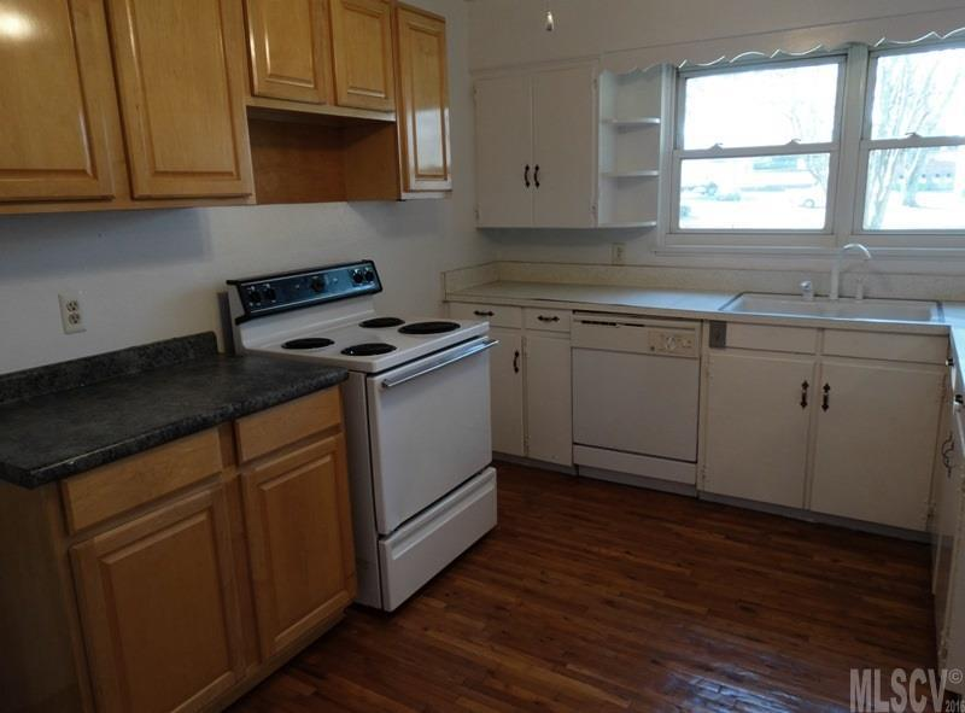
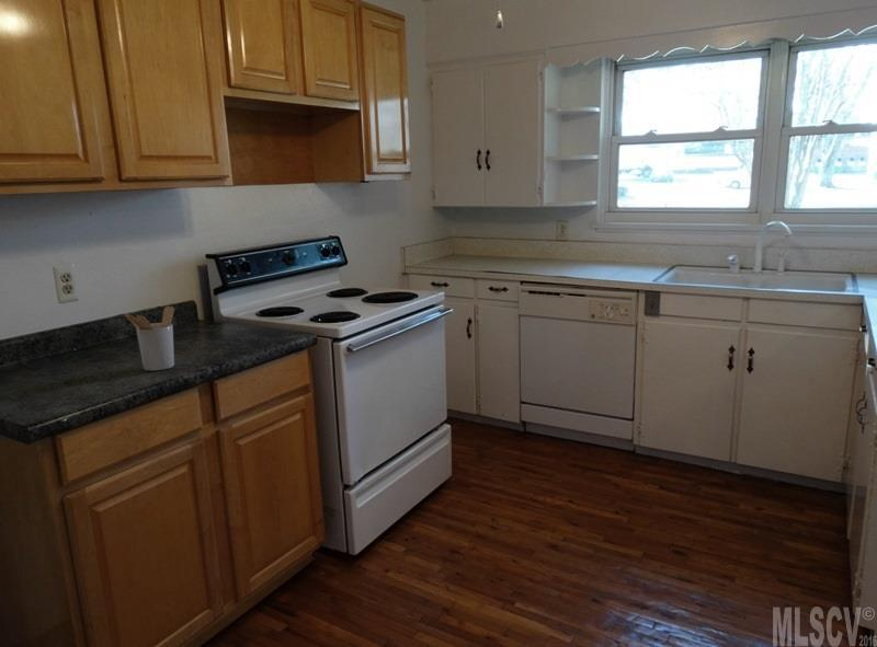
+ utensil holder (150, 338)
